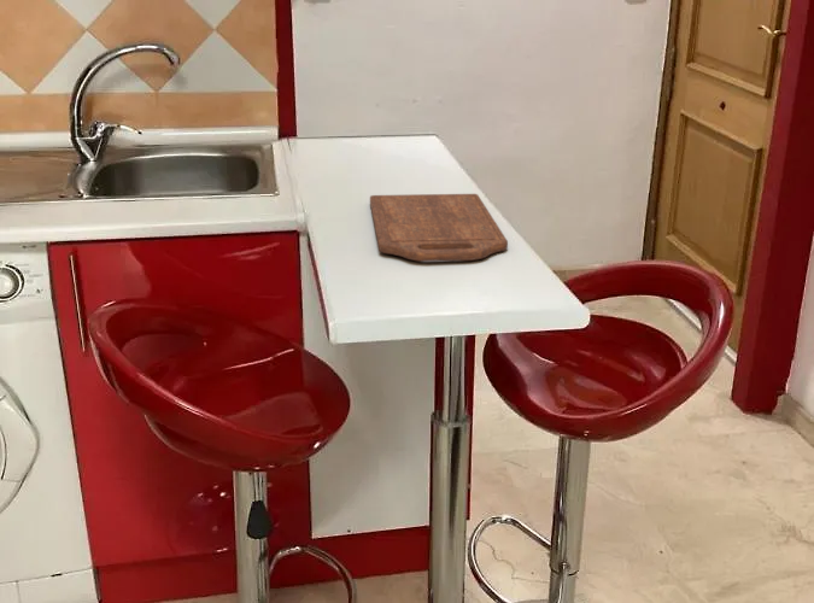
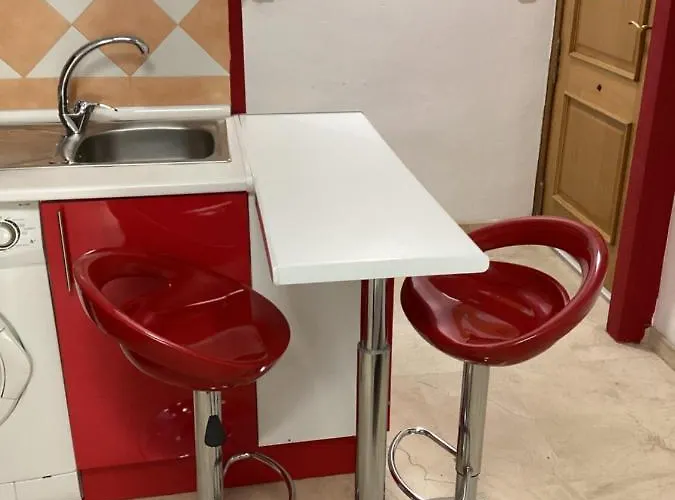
- cutting board (434, 224)
